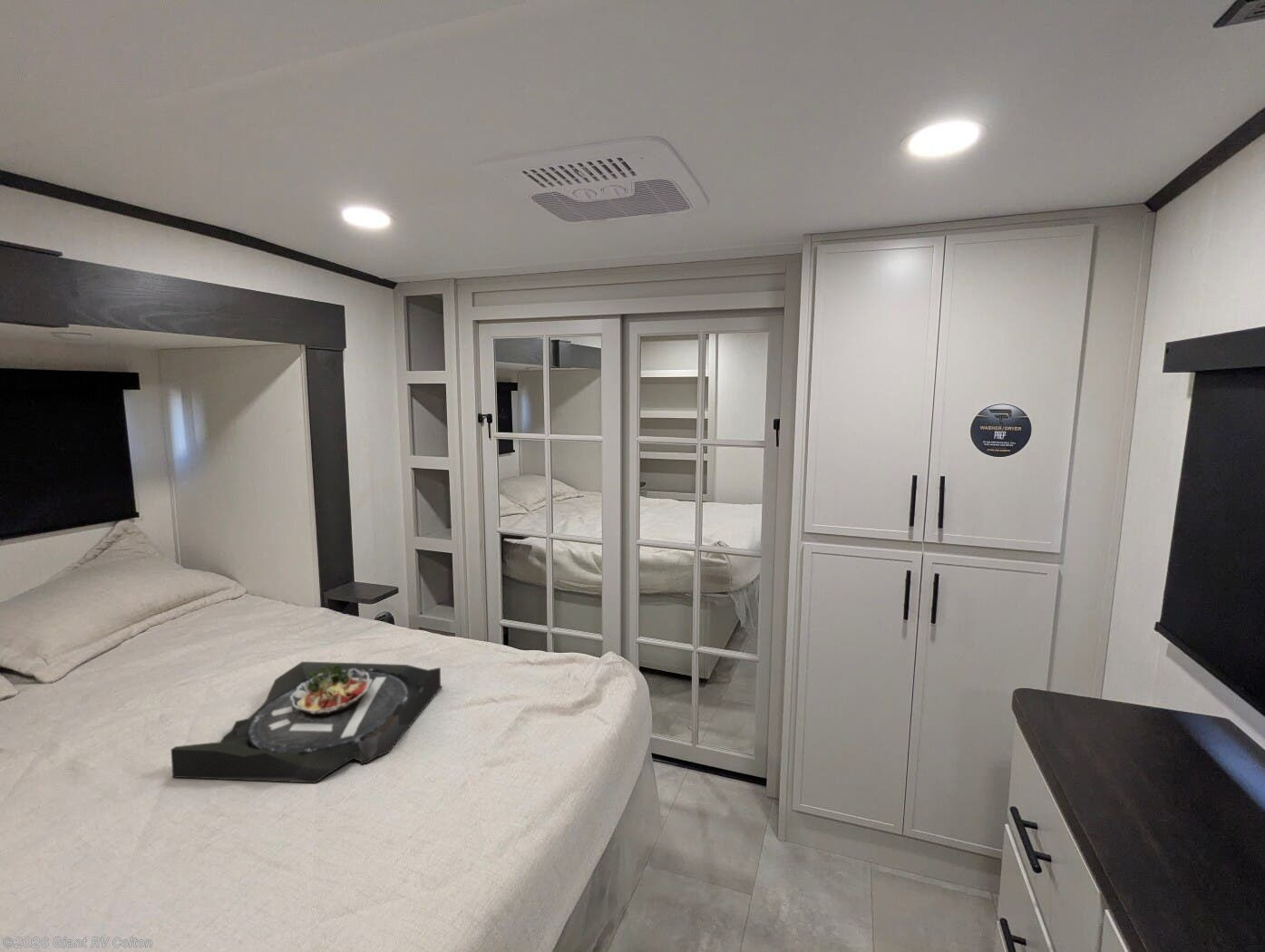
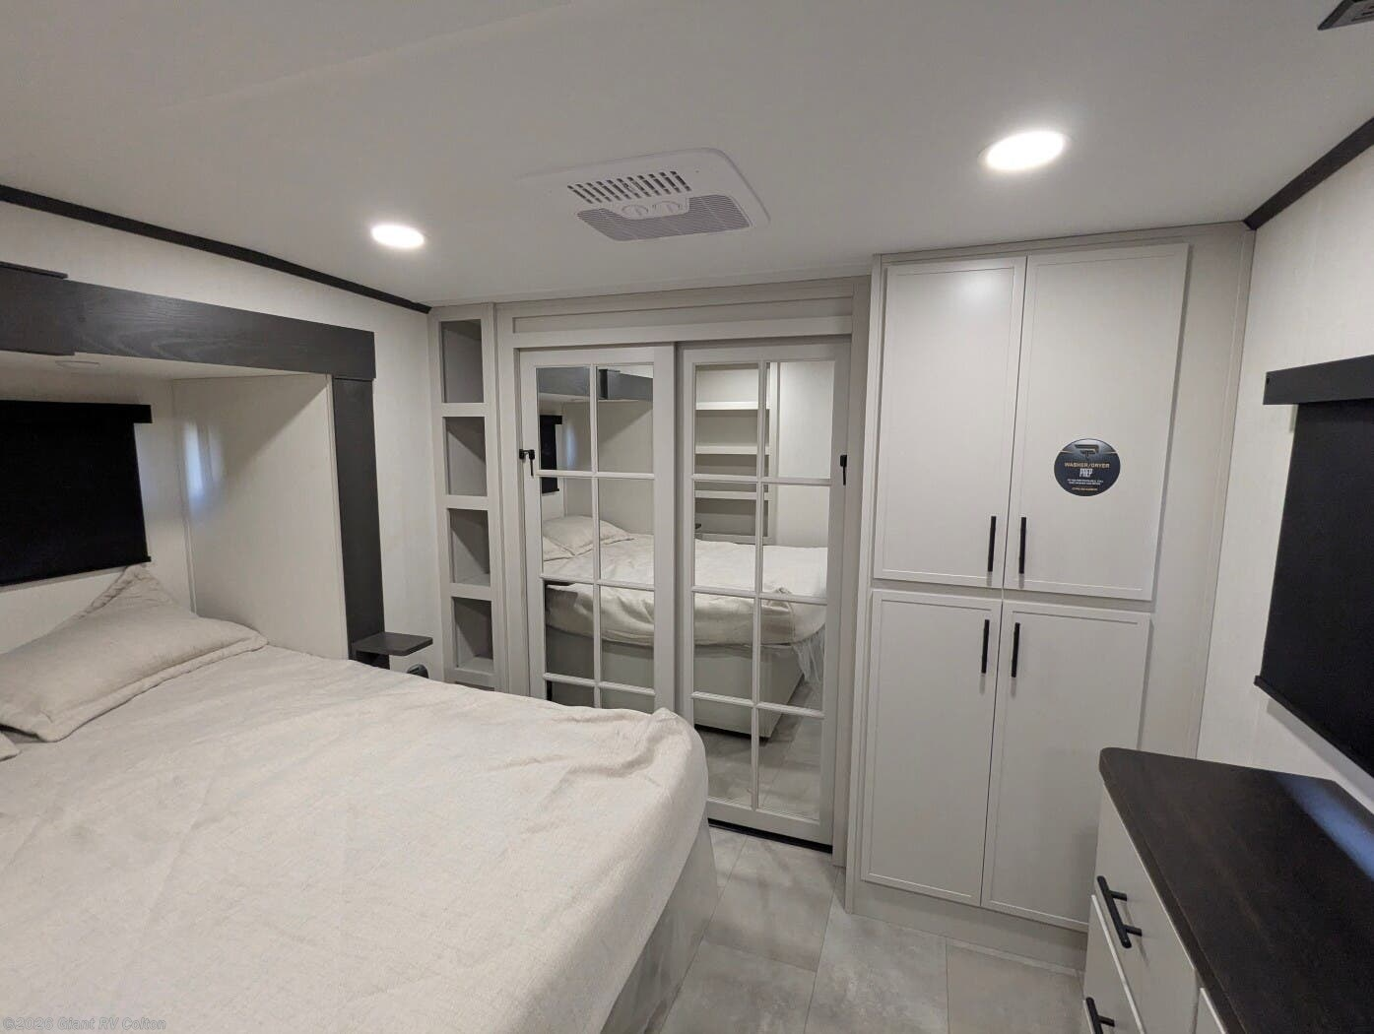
- serving tray (326, 697)
